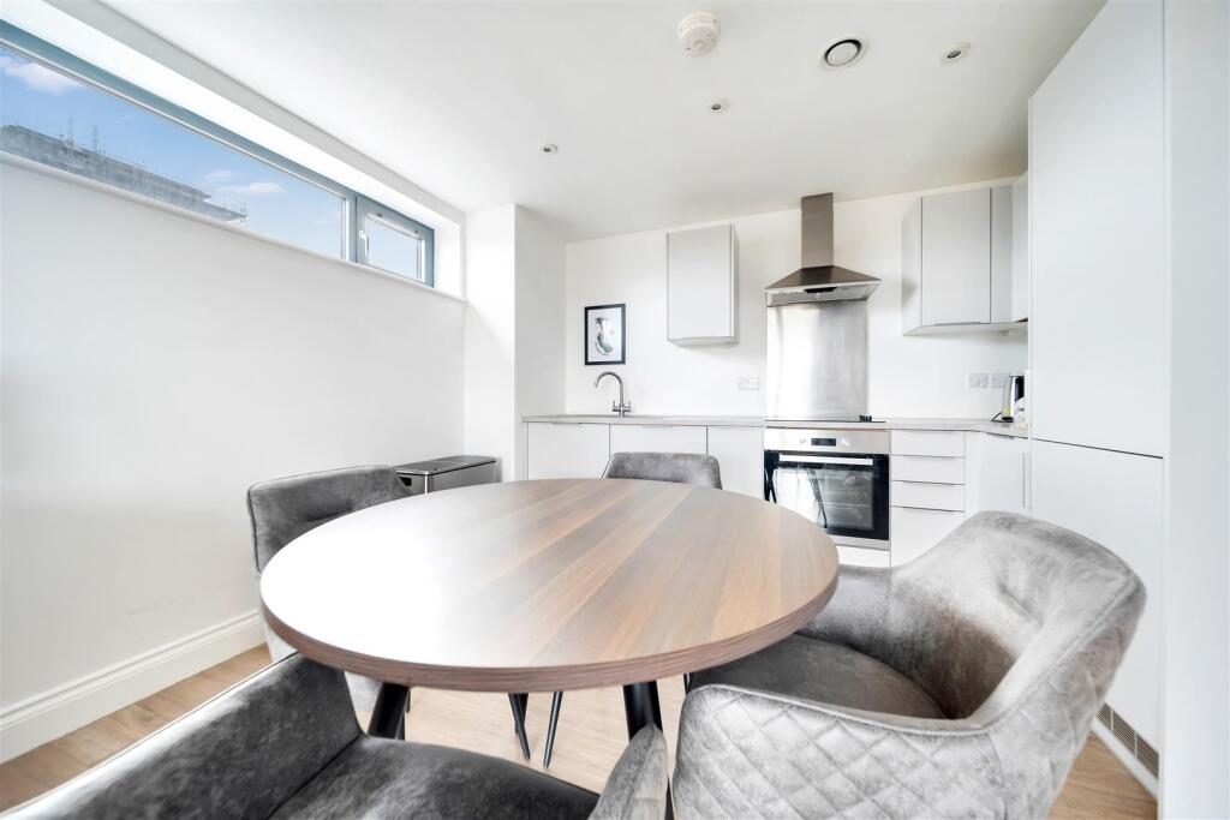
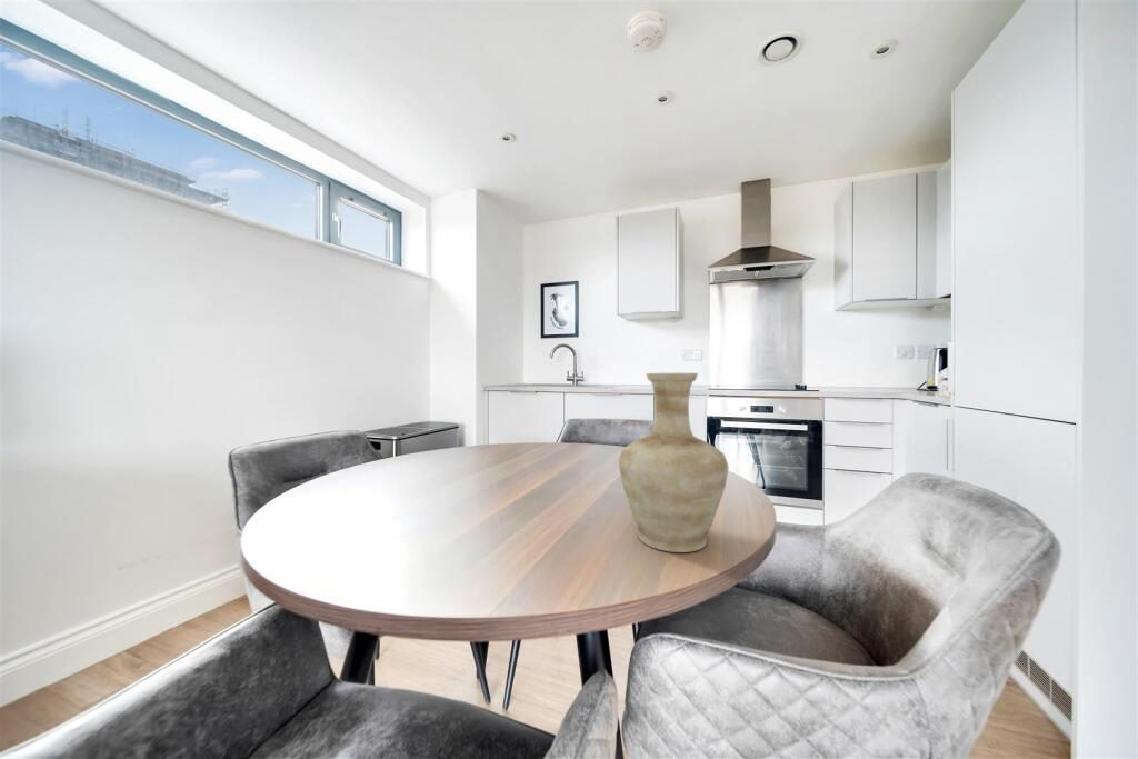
+ vase (671, 455)
